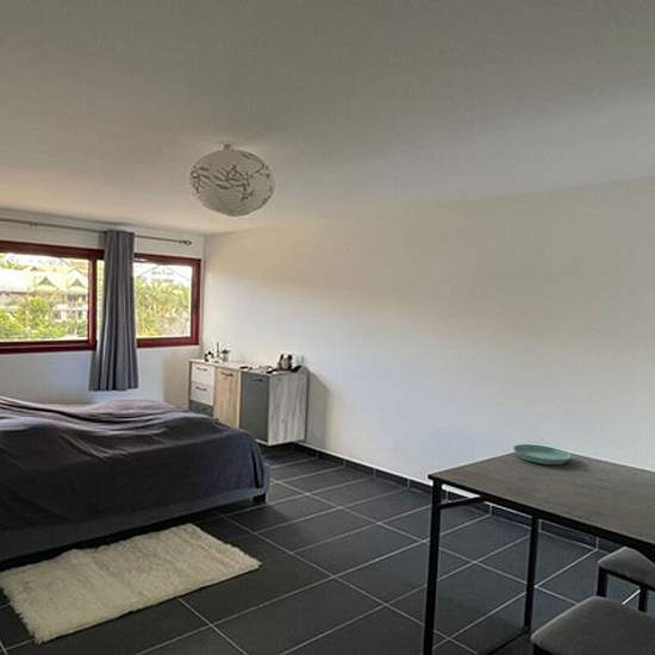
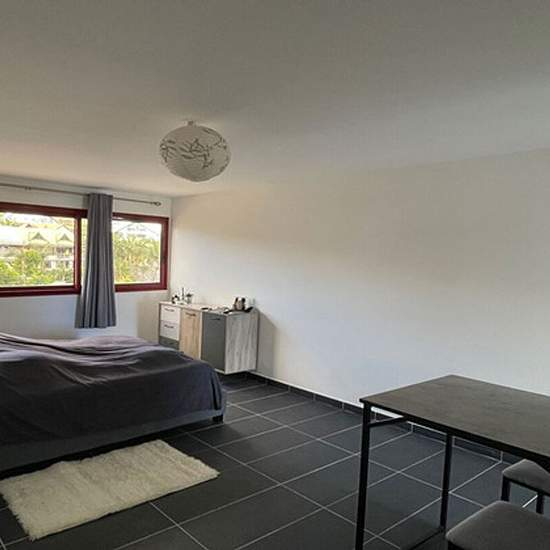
- saucer (541, 454)
